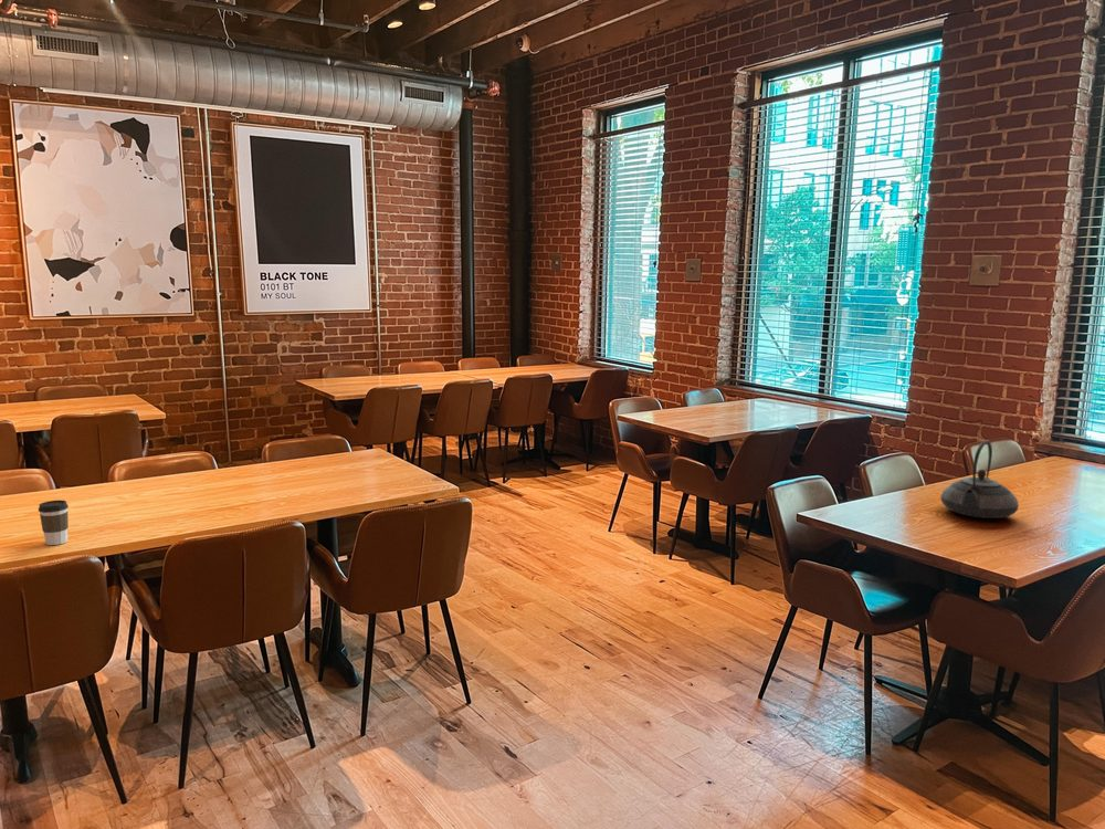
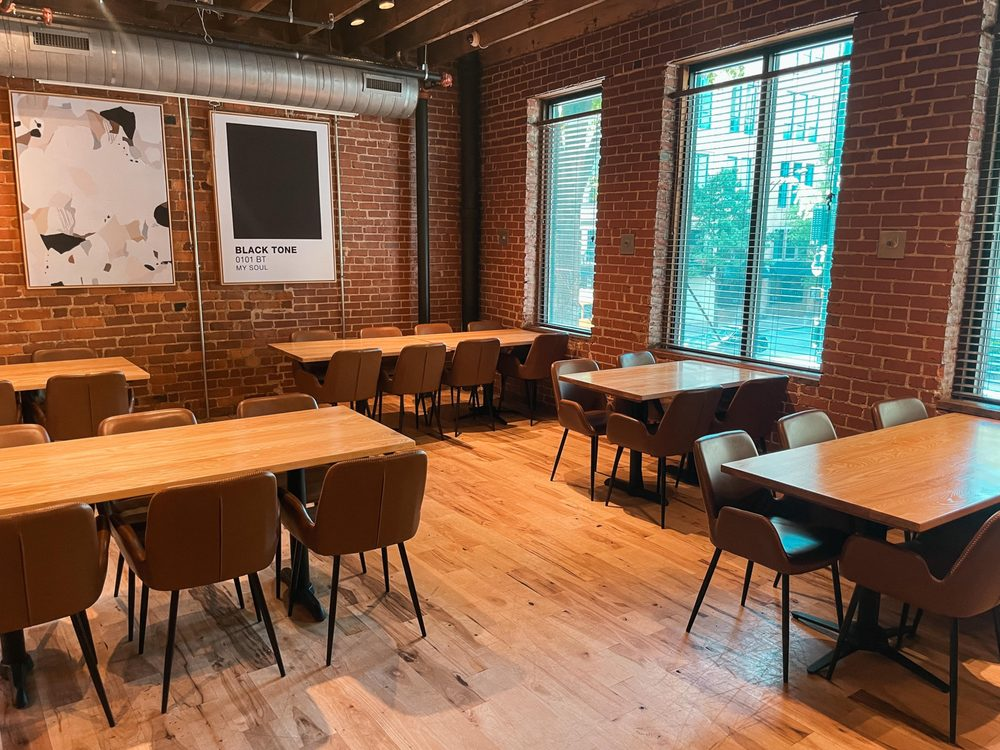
- teapot (979, 478)
- coffee cup (54, 522)
